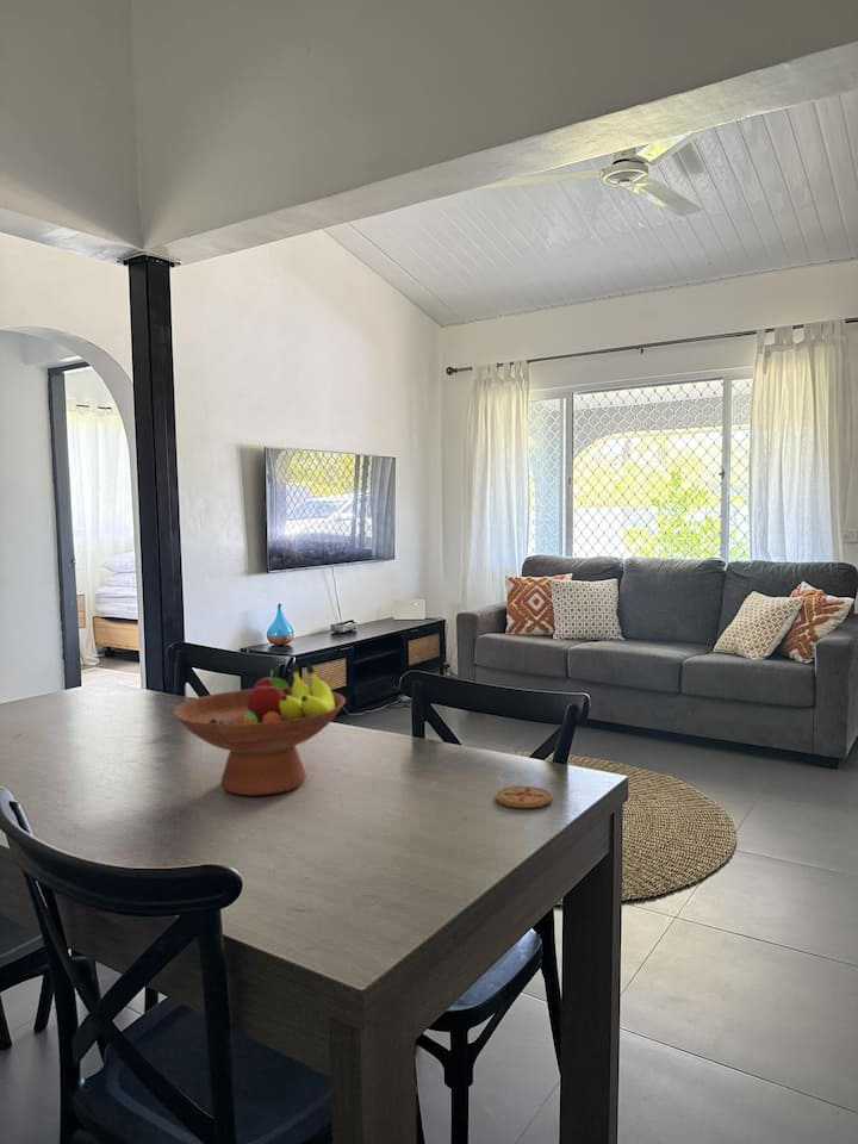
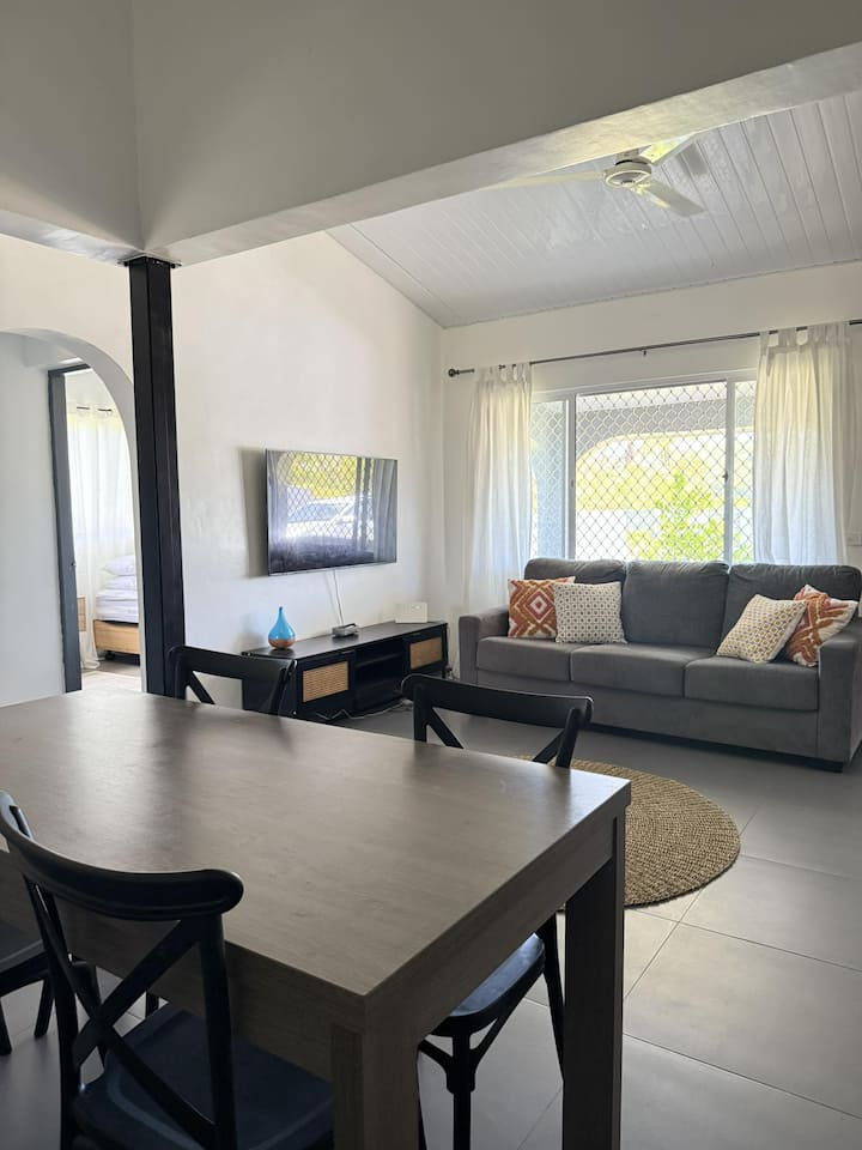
- coaster (523, 796)
- fruit bowl (261, 728)
